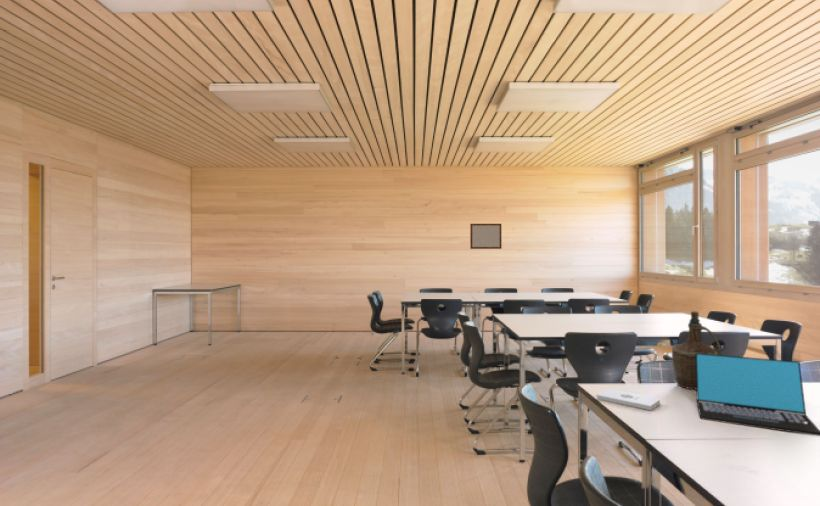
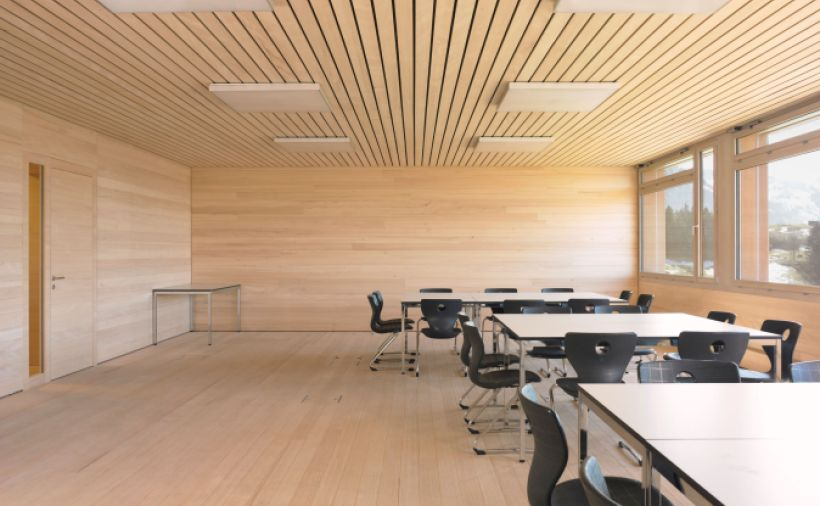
- bottle (695, 349)
- laptop (751, 389)
- notepad (628, 398)
- writing board (485, 236)
